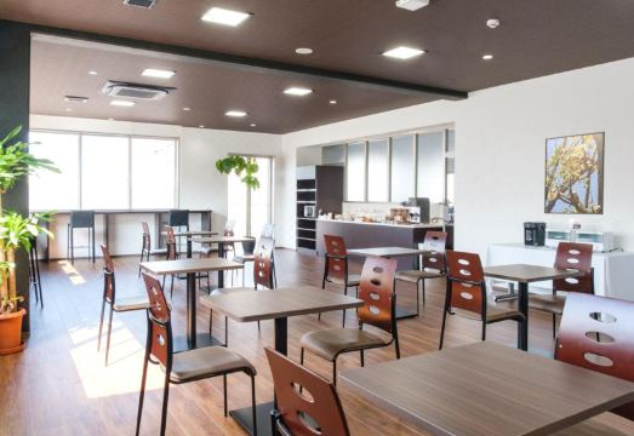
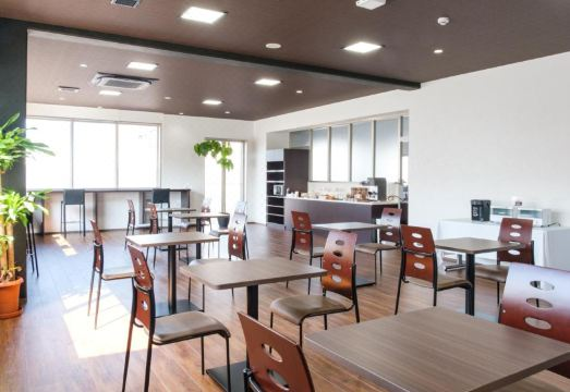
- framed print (572, 174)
